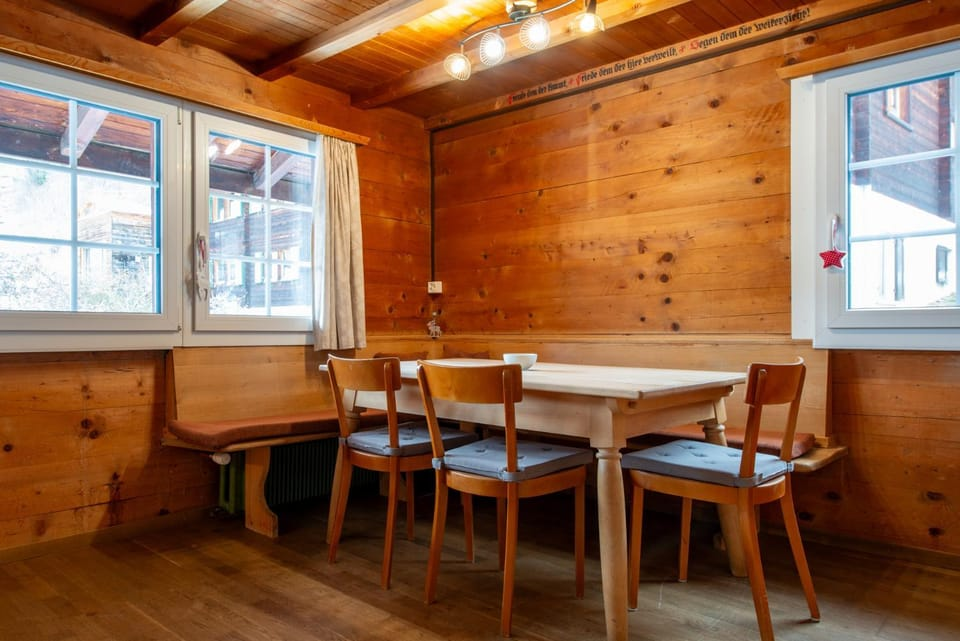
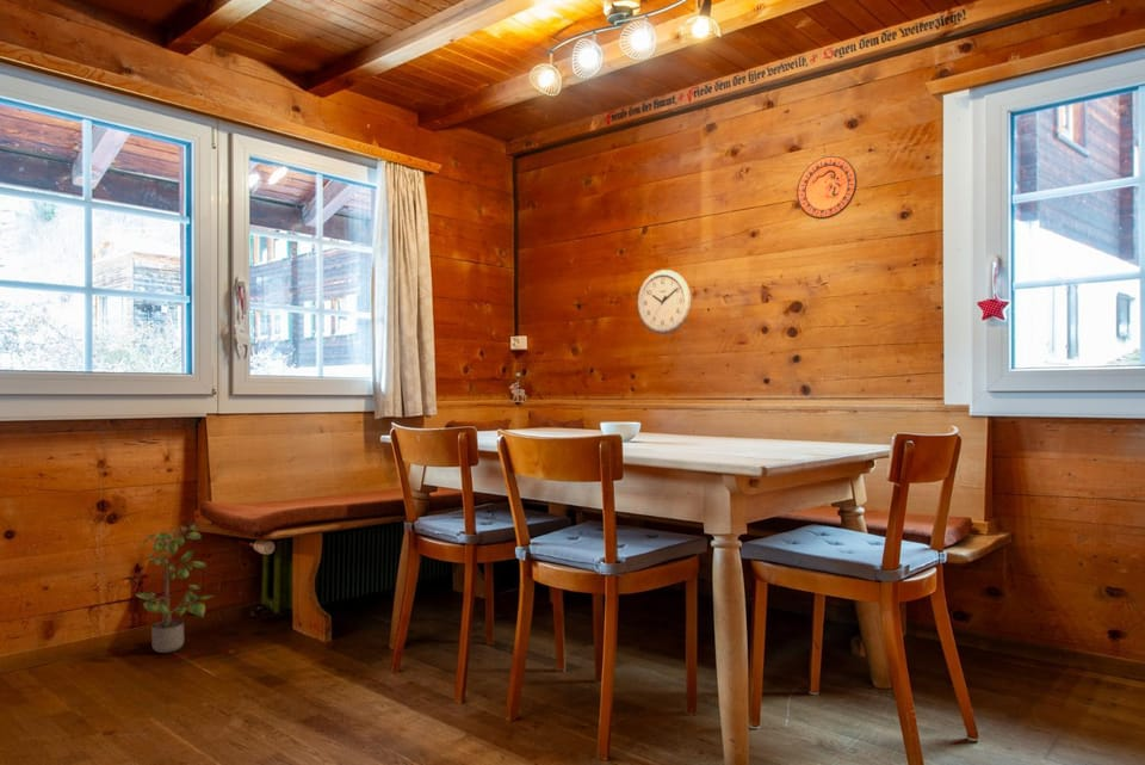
+ decorative plate (827, 187)
+ wall clock (662, 301)
+ potted plant (180, 578)
